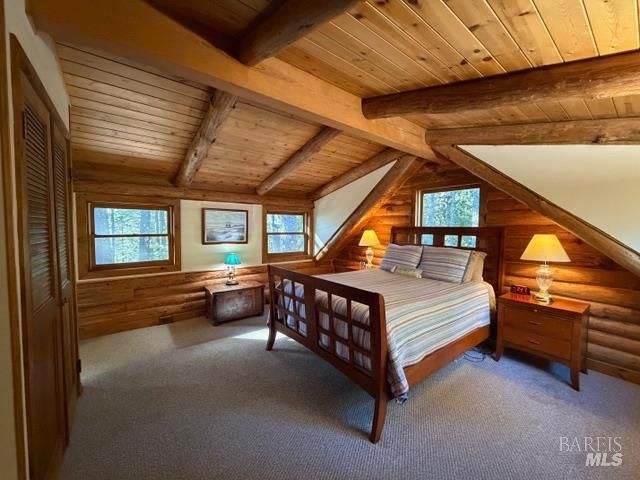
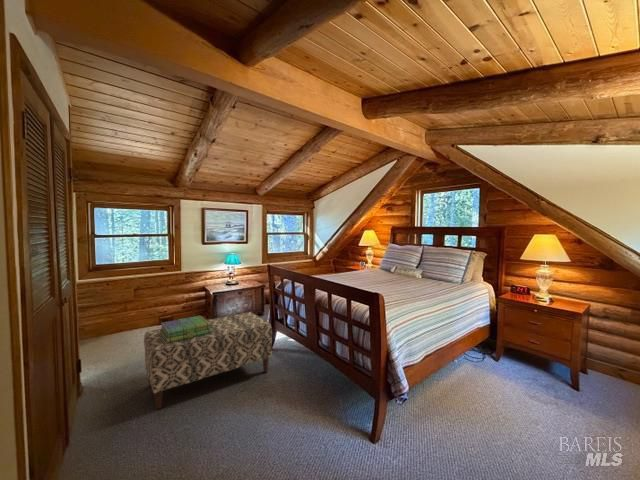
+ stack of books (185, 328)
+ bench (211, 353)
